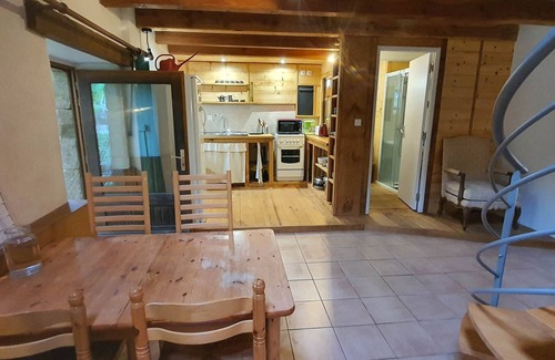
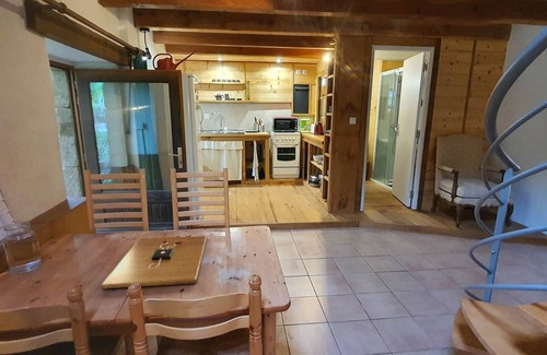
+ cutting board (163, 256)
